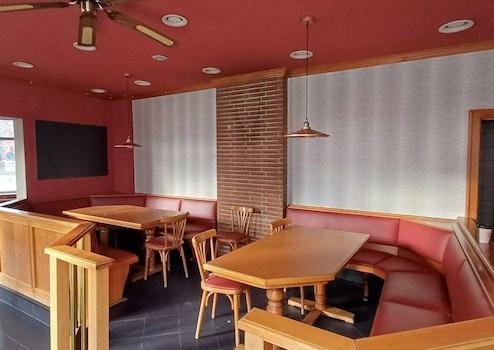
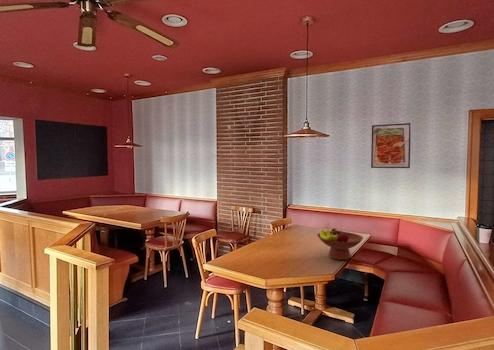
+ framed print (390, 146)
+ fruit bowl (339, 242)
